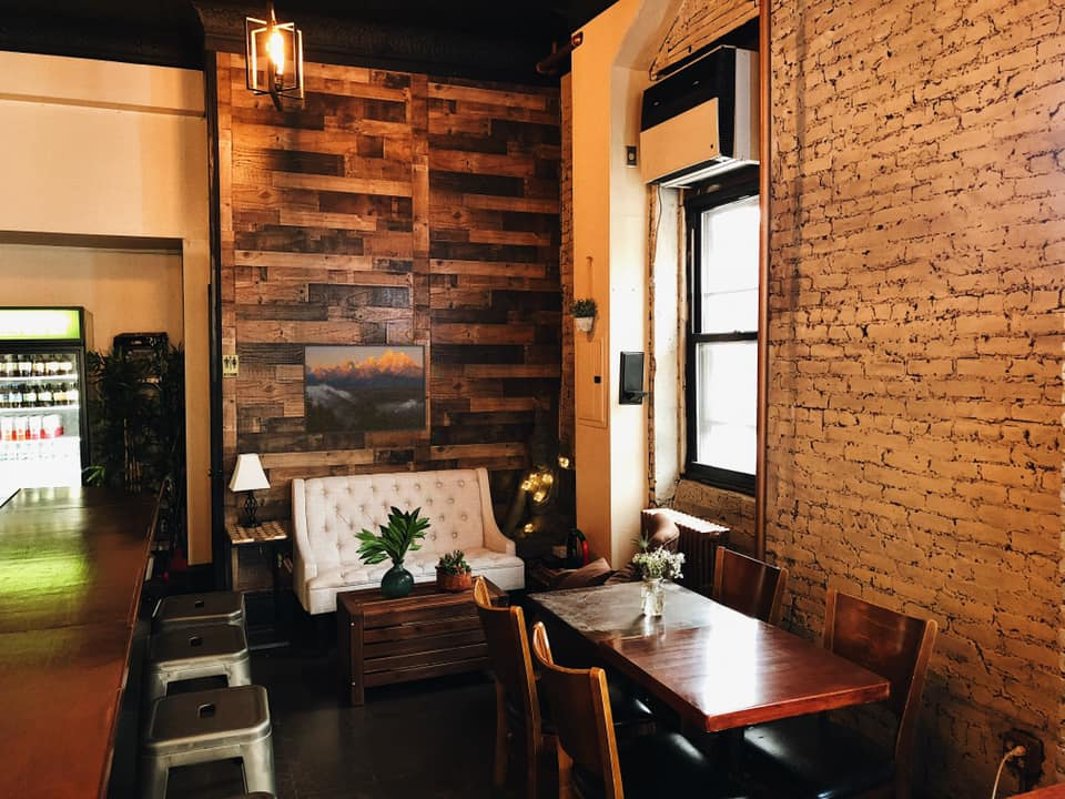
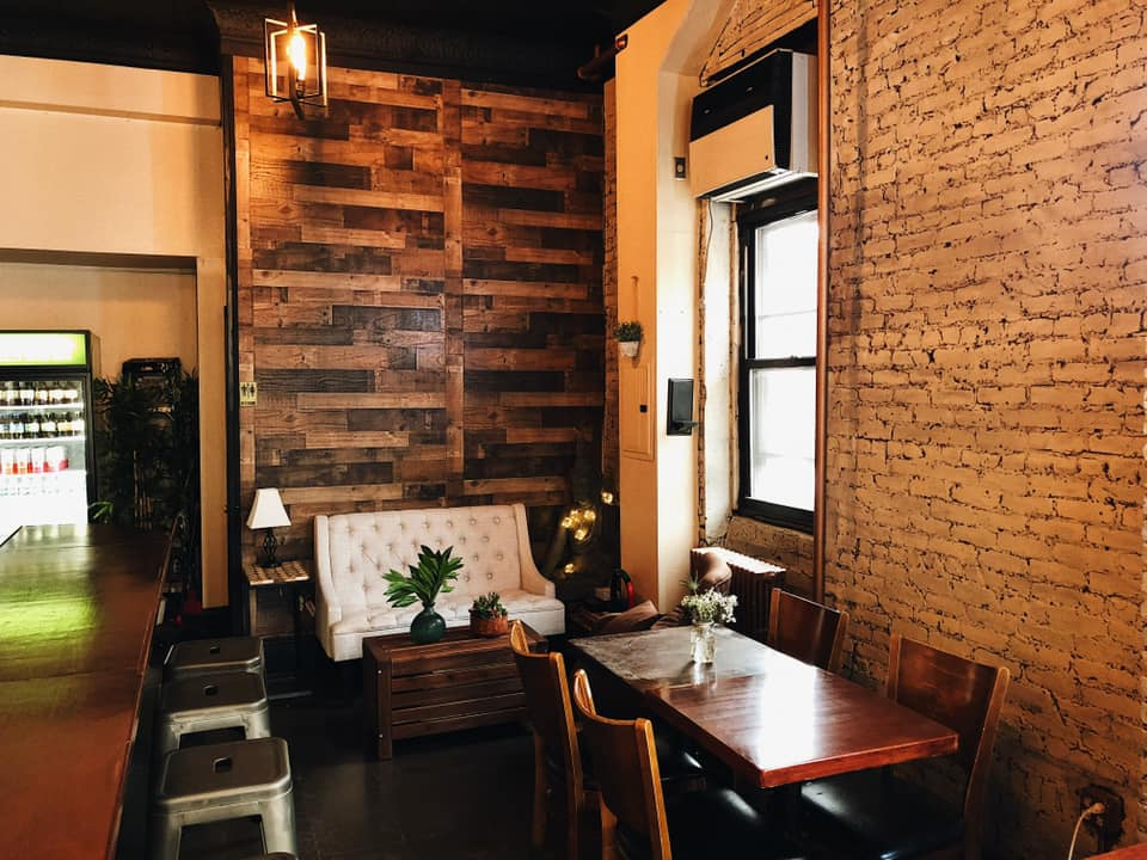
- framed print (366, 388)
